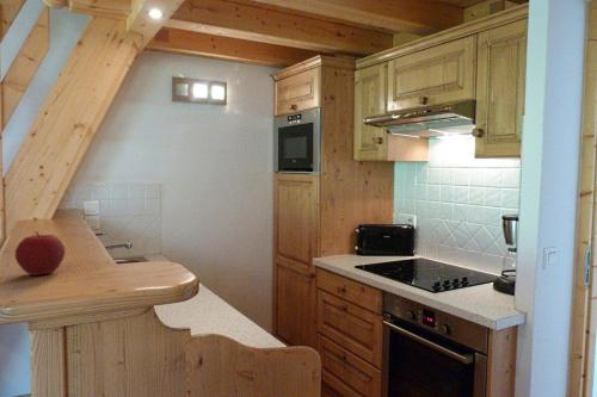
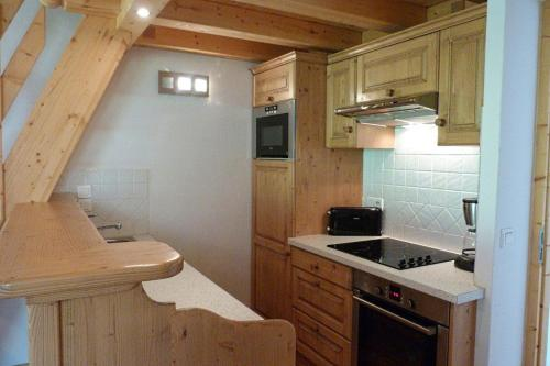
- apple (41, 252)
